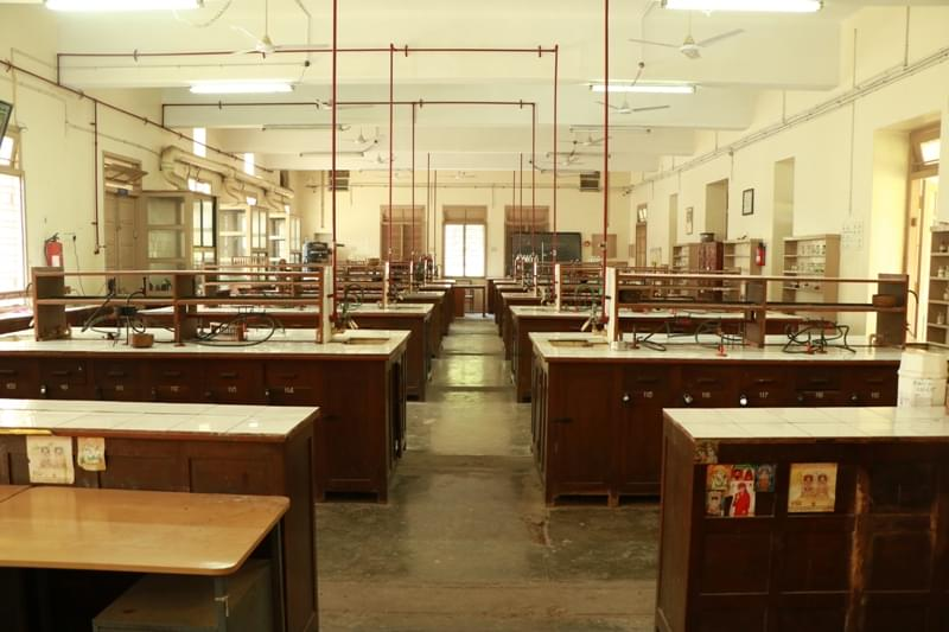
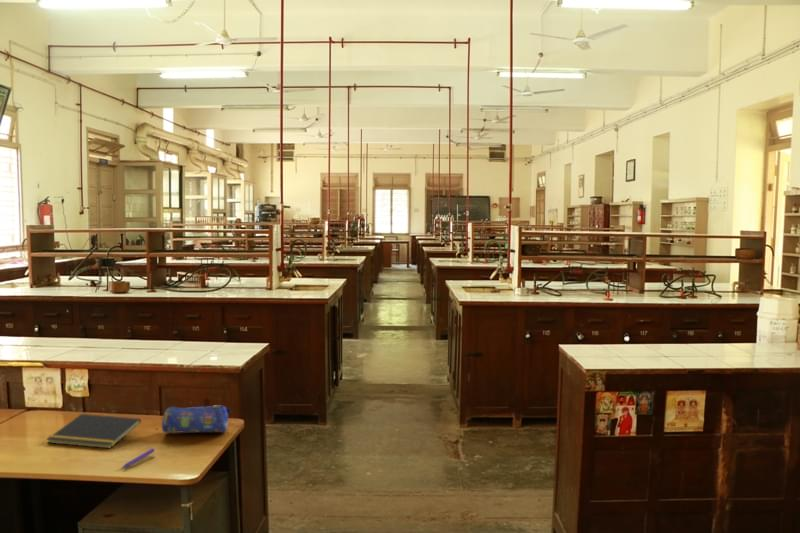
+ pencil case (196, 418)
+ pen (138, 458)
+ notepad (95, 430)
